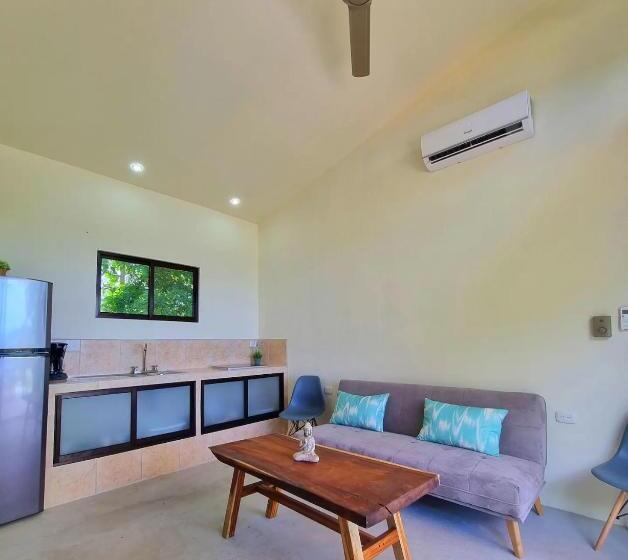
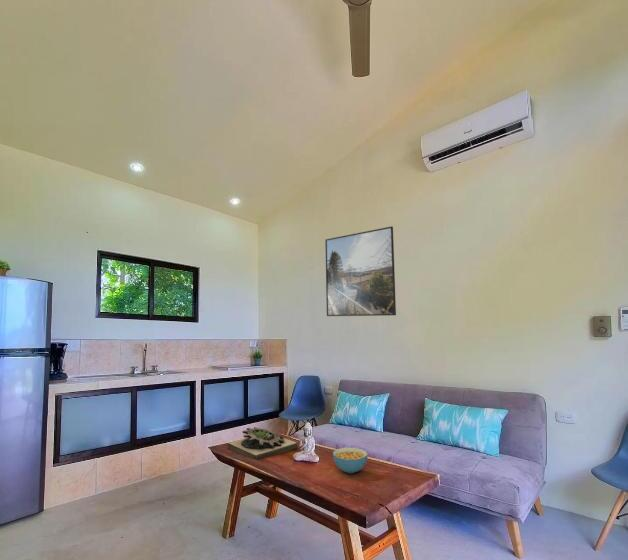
+ cereal bowl (350, 462)
+ succulent planter (262, 439)
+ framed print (357, 274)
